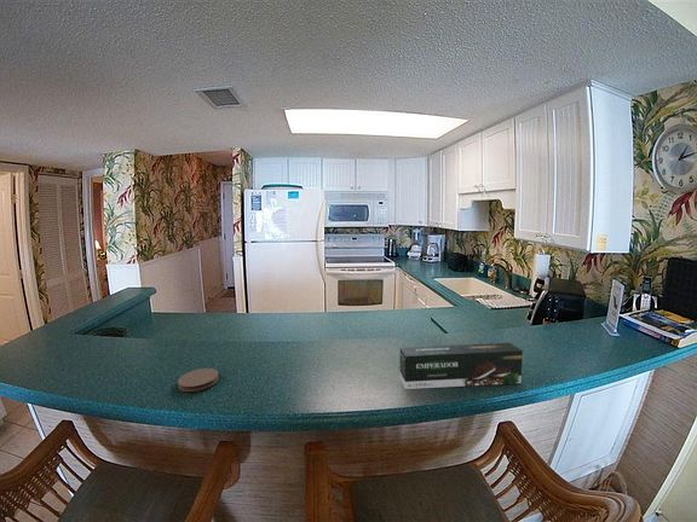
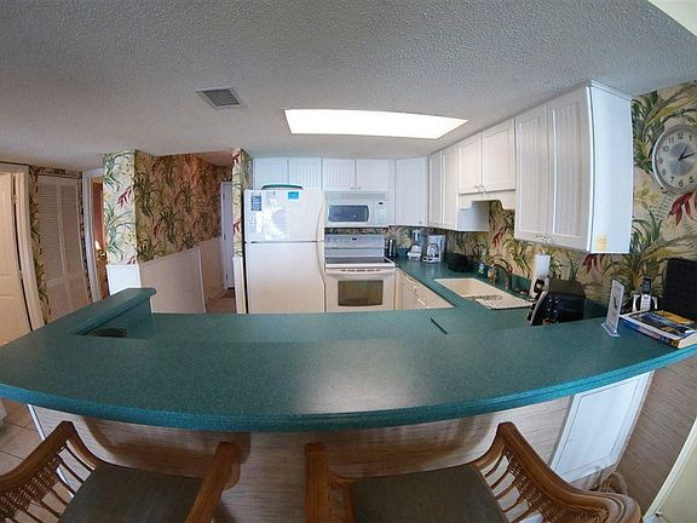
- coaster (198, 378)
- cookie box (459, 365)
